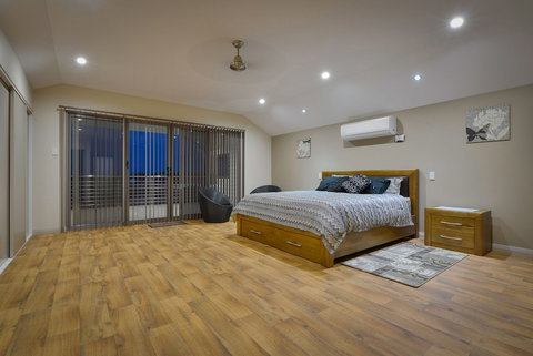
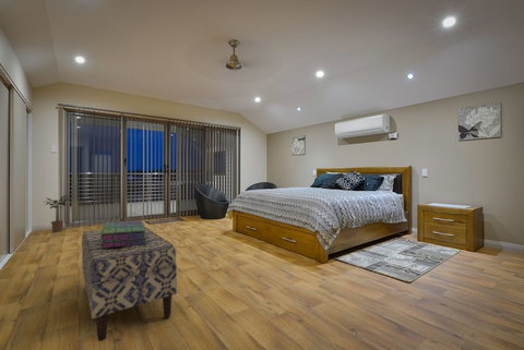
+ stack of books (122, 234)
+ bench (123, 268)
+ potted plant (58, 212)
